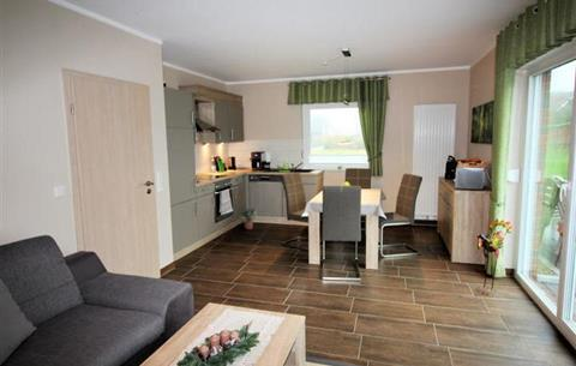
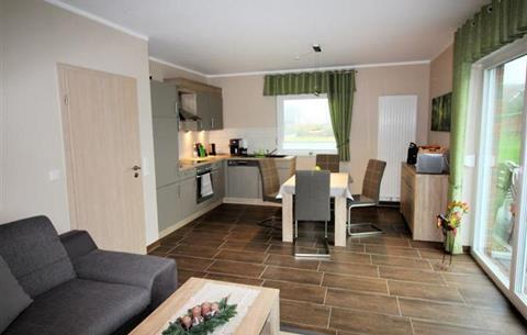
- potted plant (248, 217)
